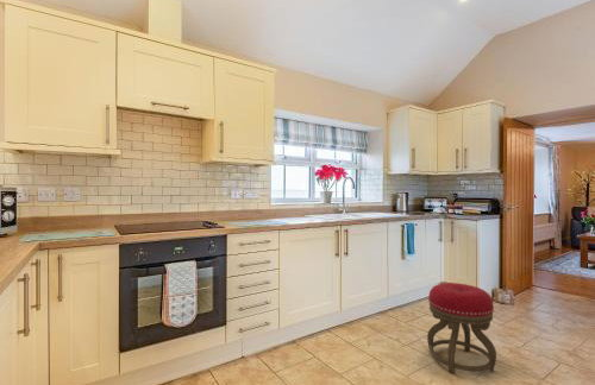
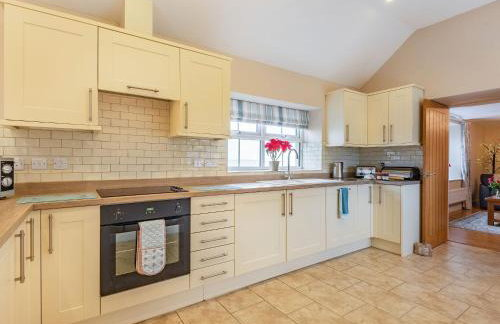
- stool (459, 324)
